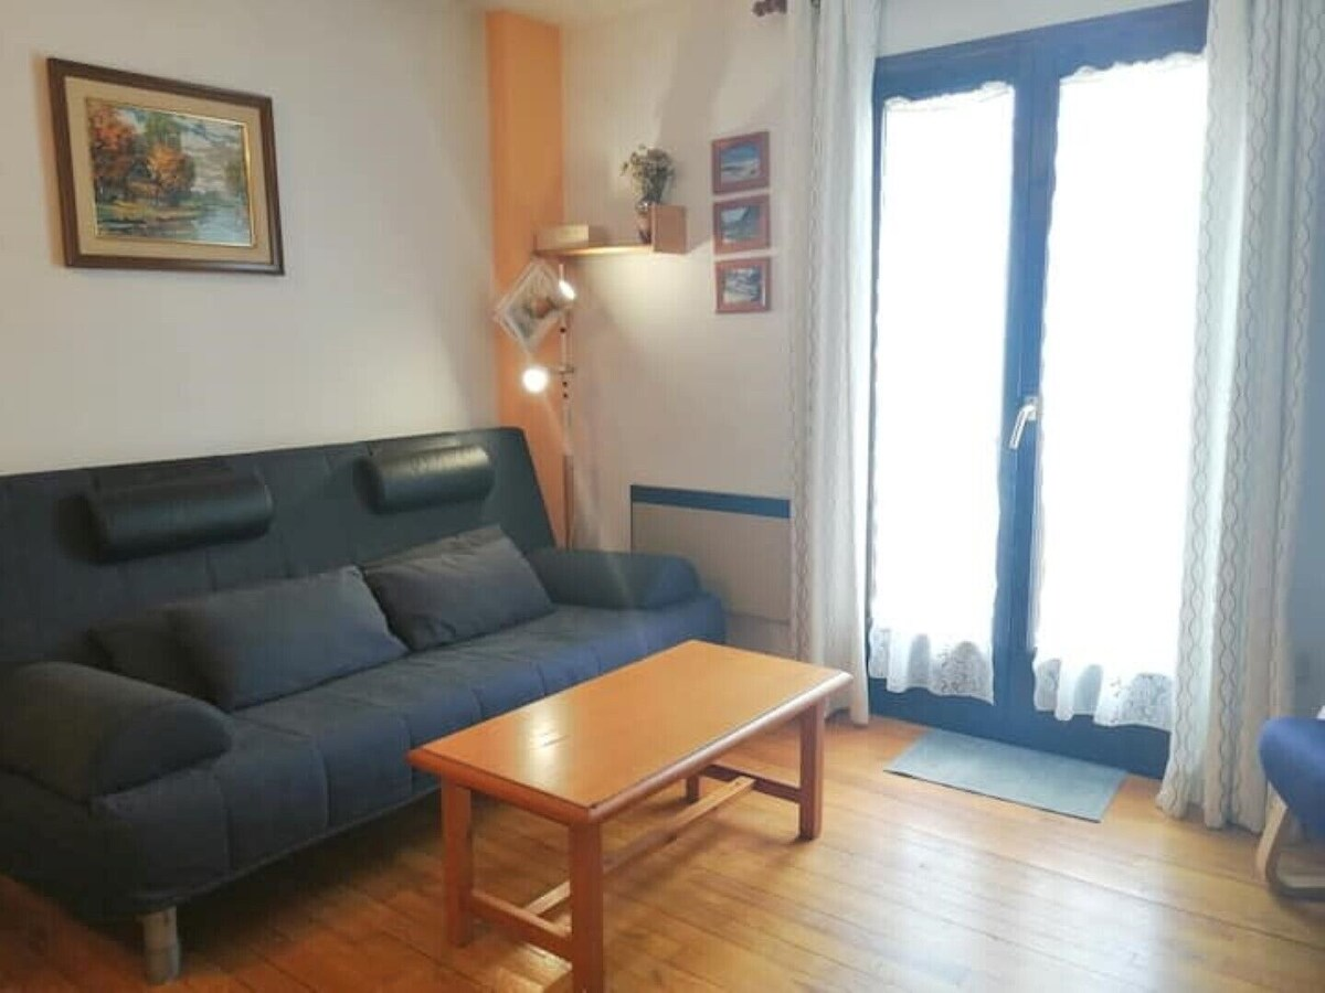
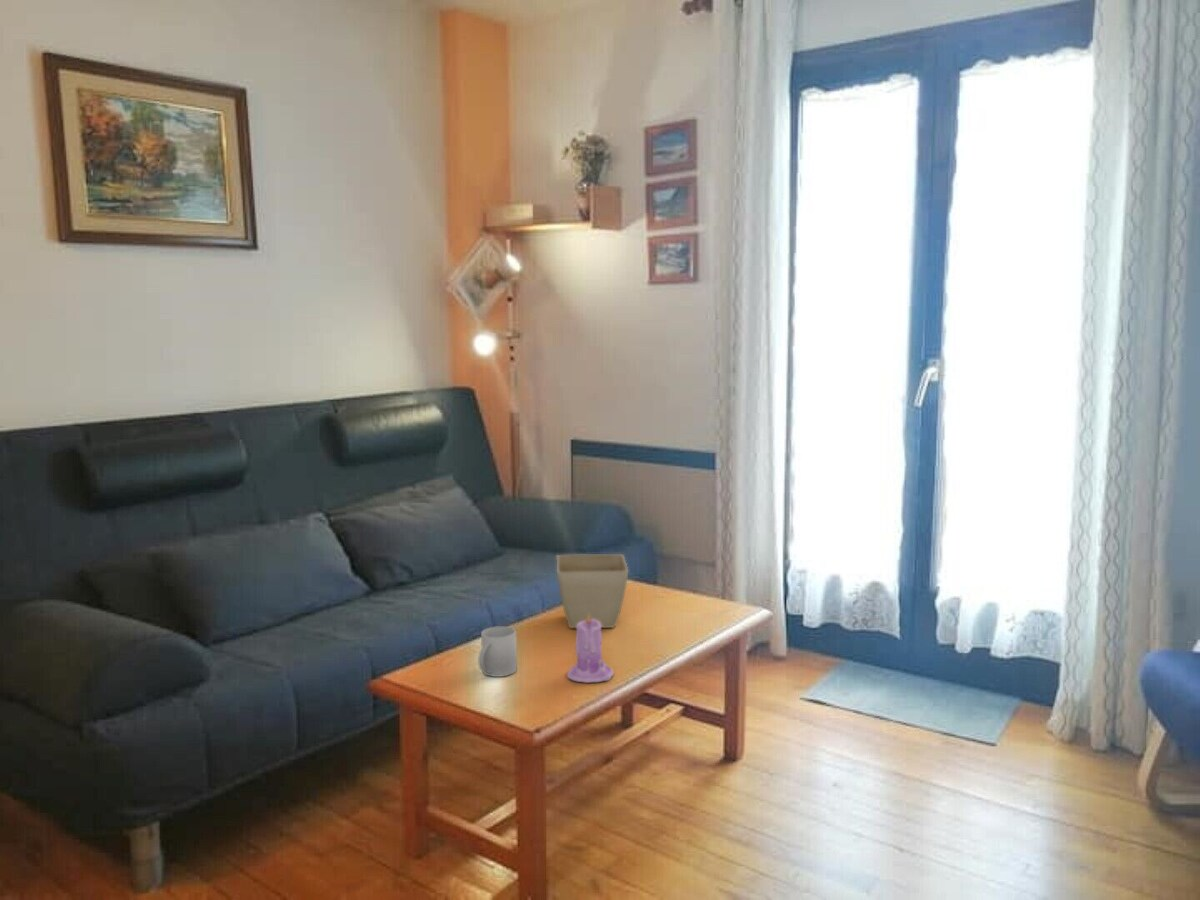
+ mug (494, 653)
+ candle (589, 643)
+ flower pot (591, 592)
